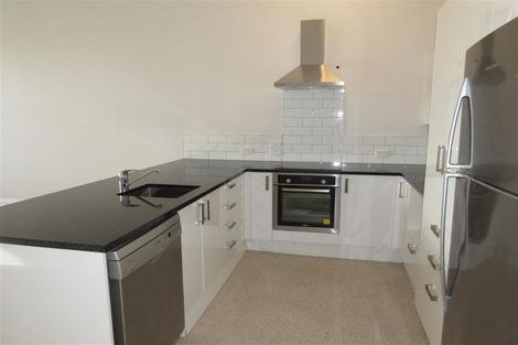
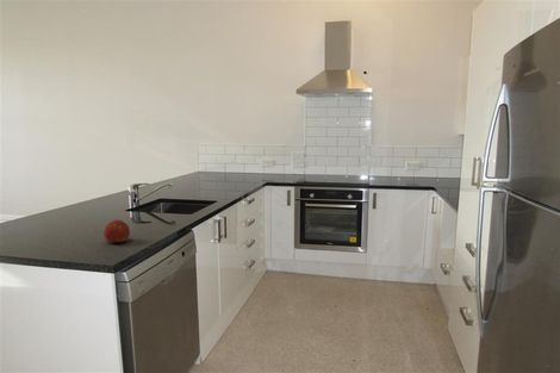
+ fruit (116, 230)
